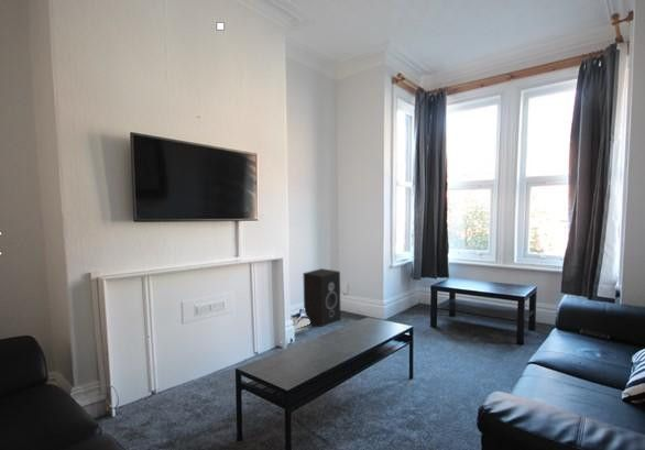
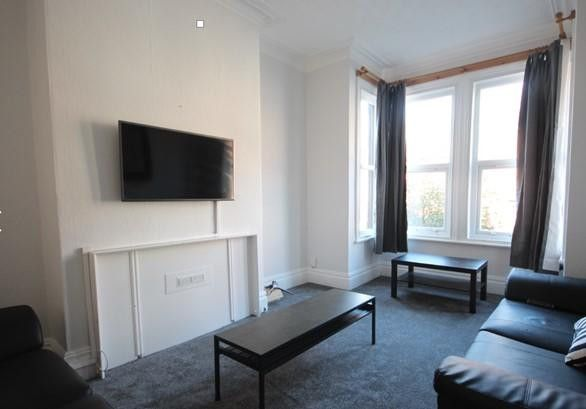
- speaker (321, 296)
